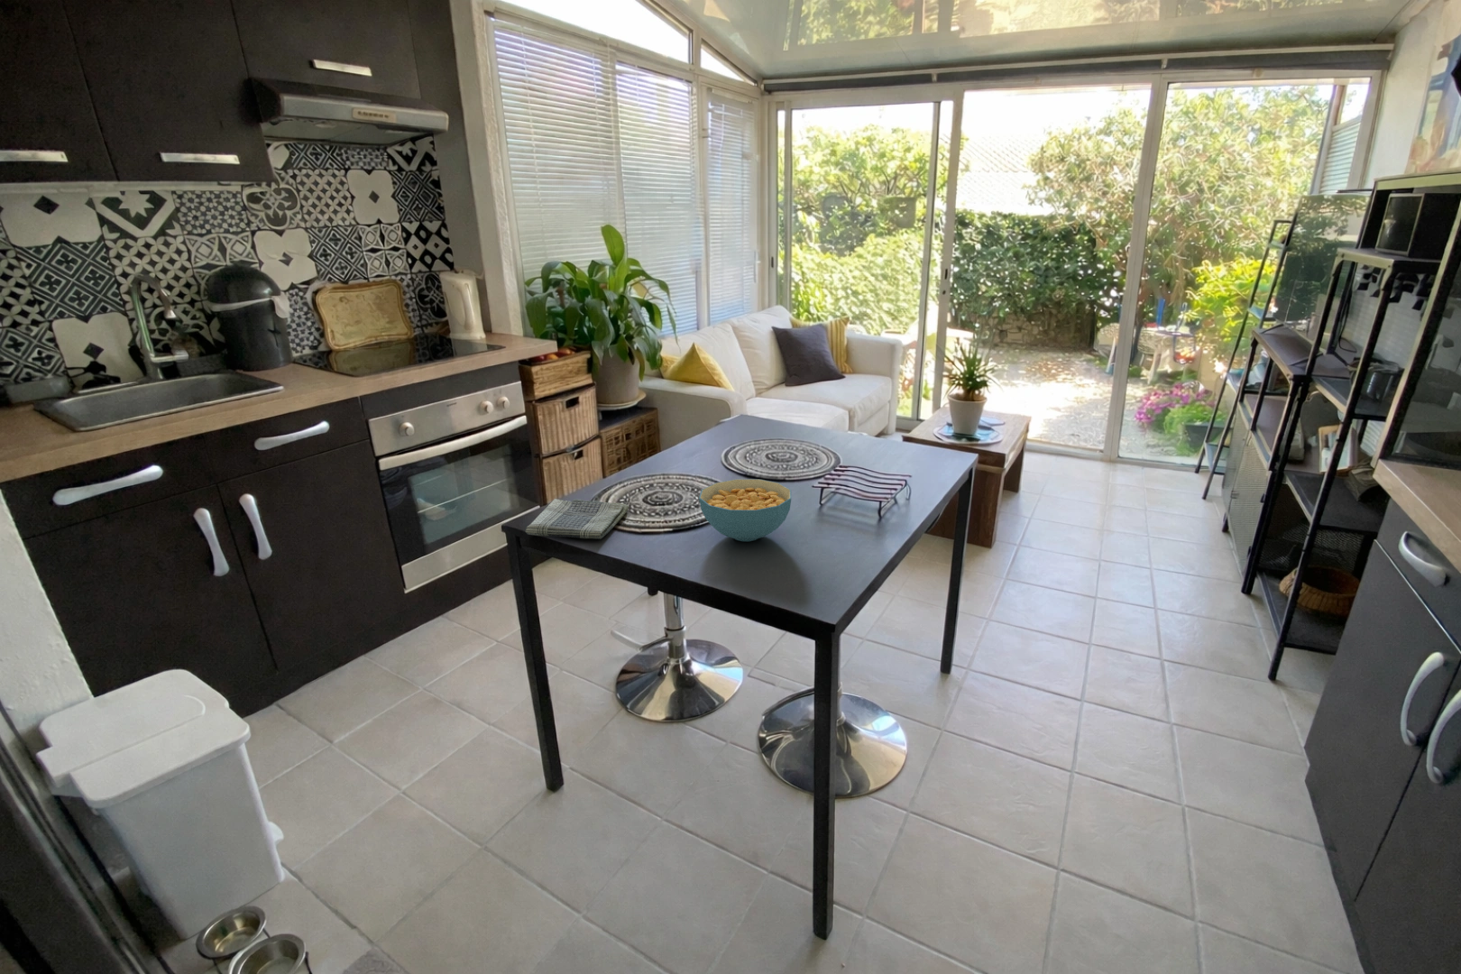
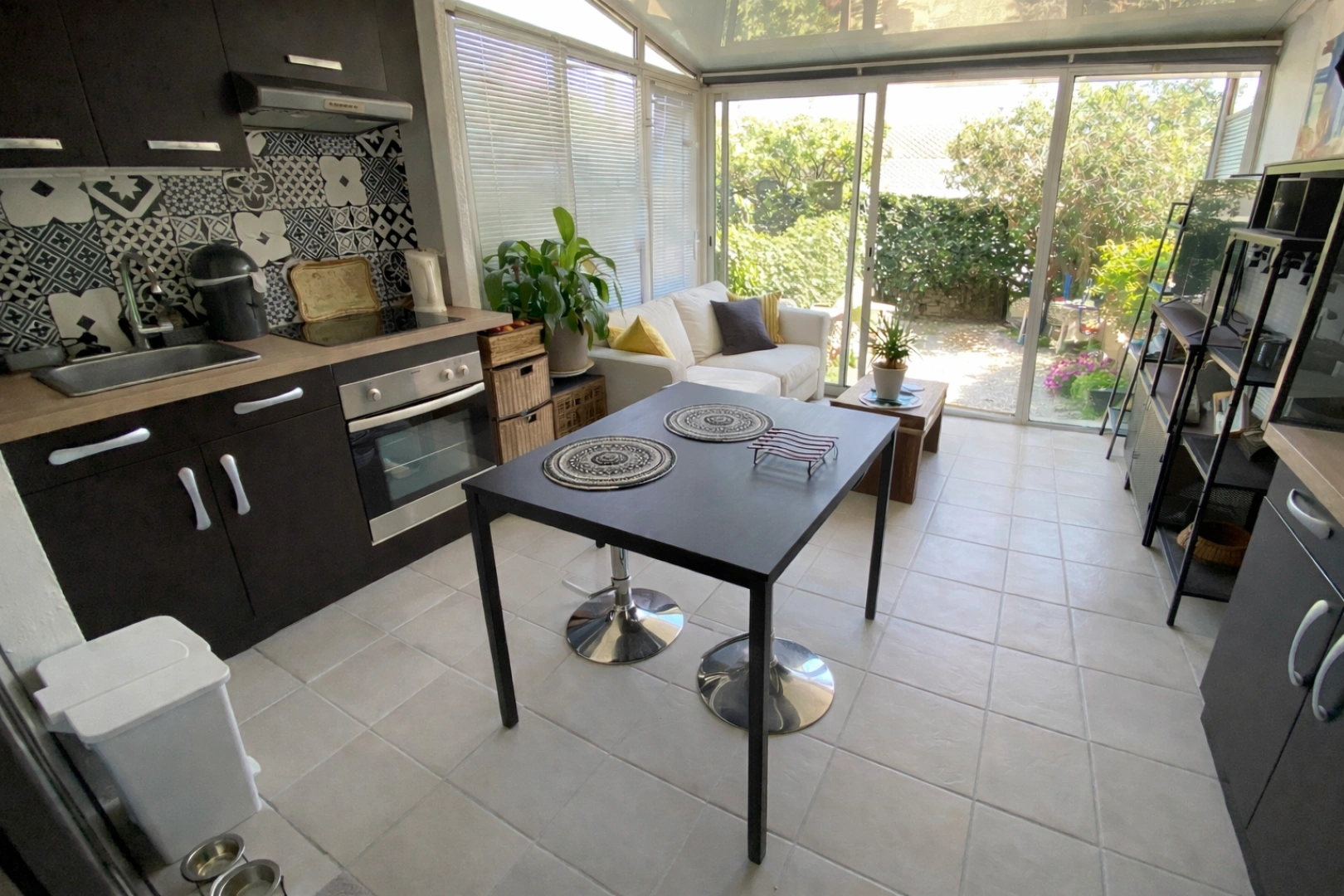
- cereal bowl (746, 515)
- dish towel (579, 516)
